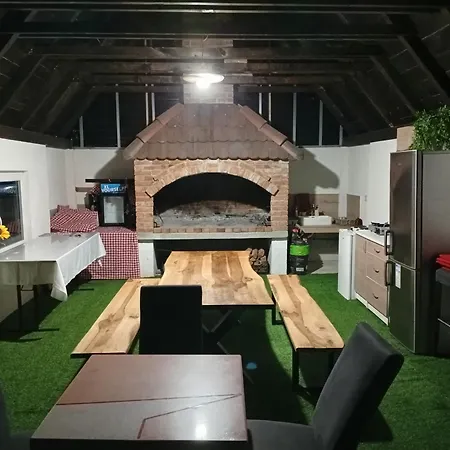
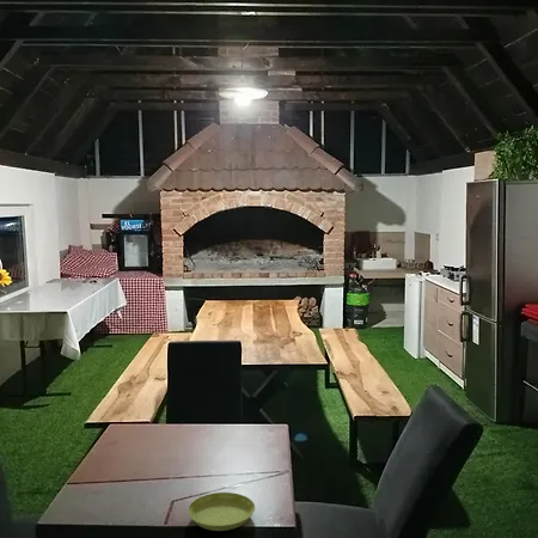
+ saucer (221, 512)
